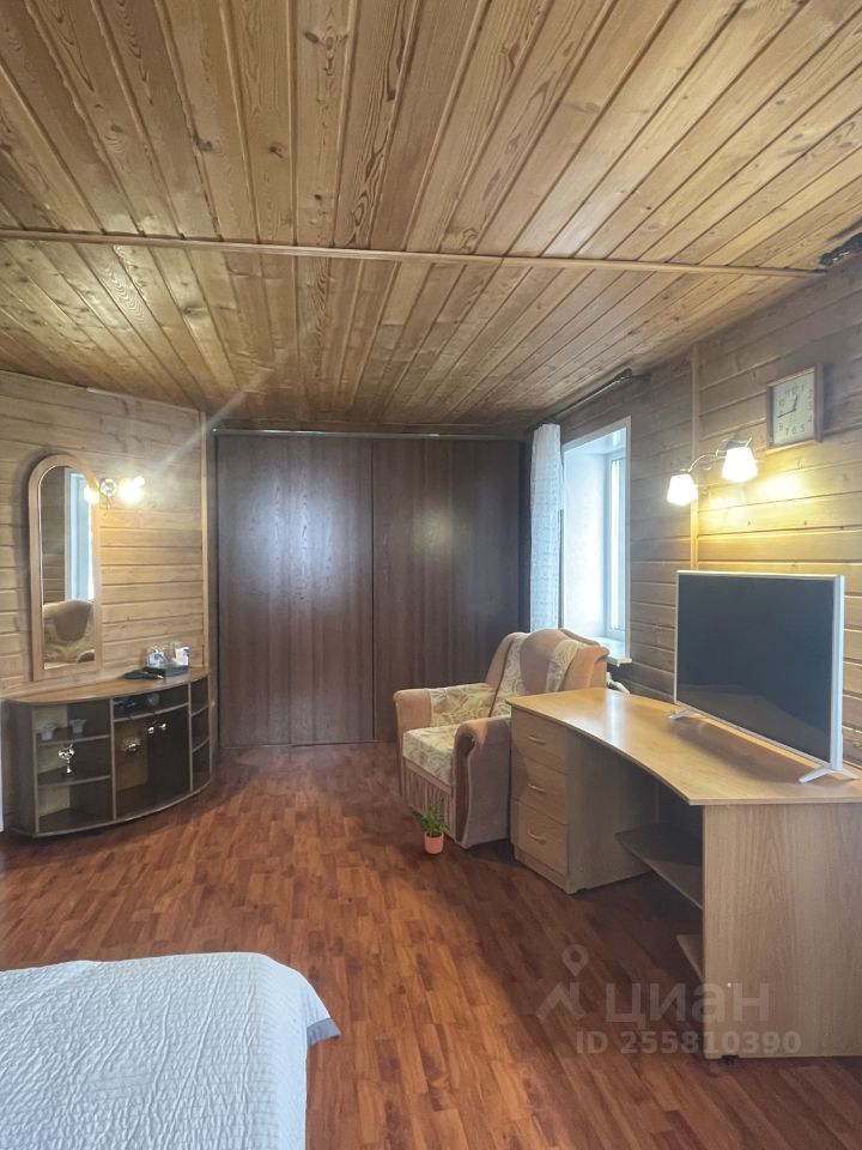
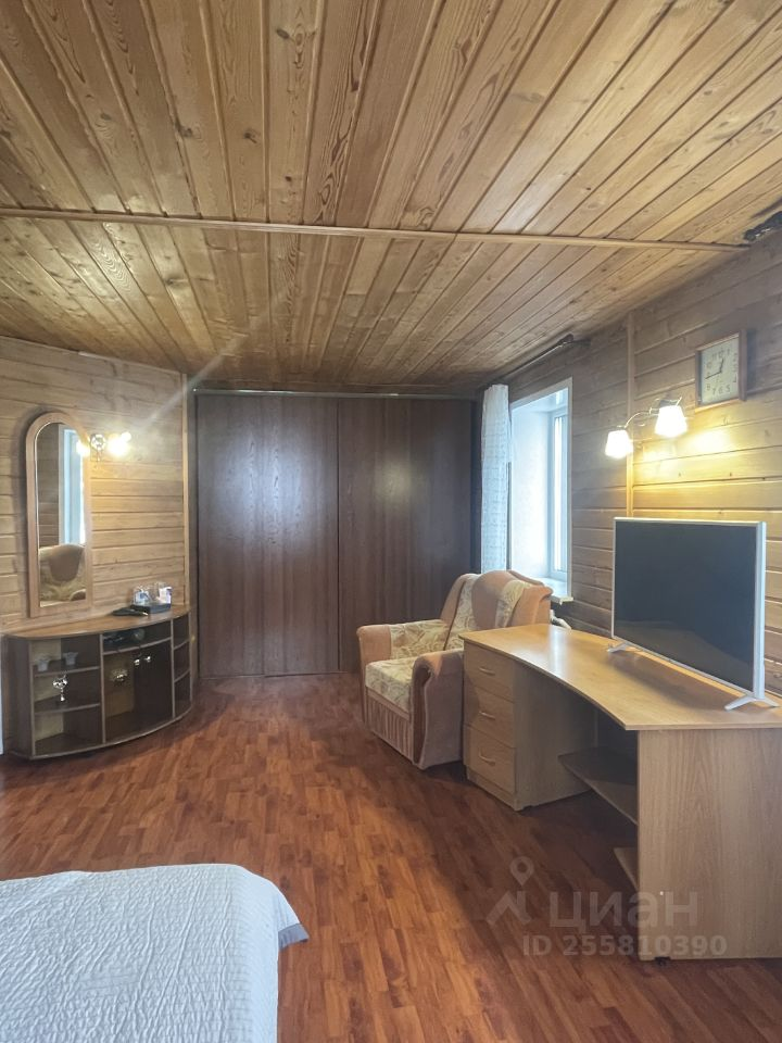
- potted plant (432, 828)
